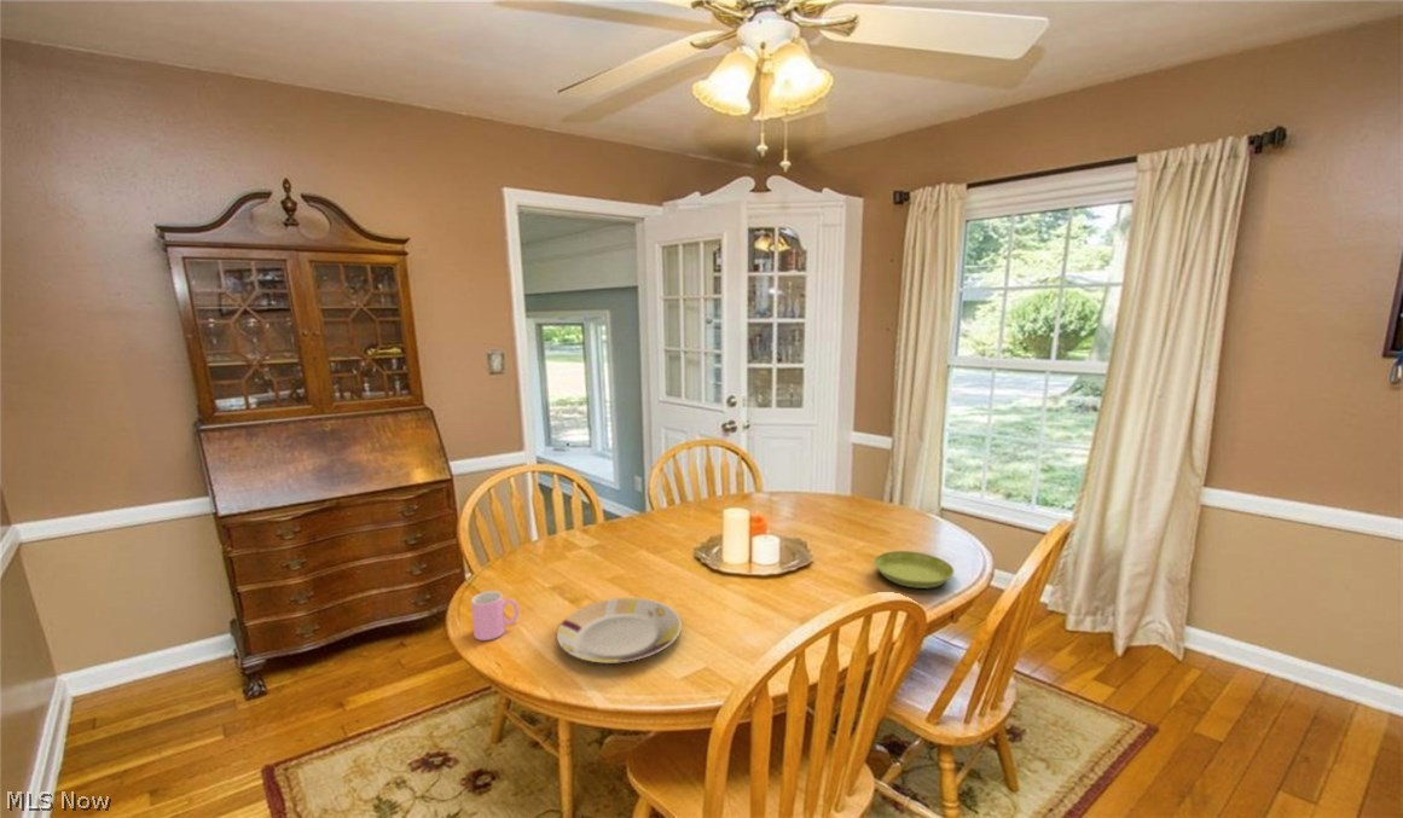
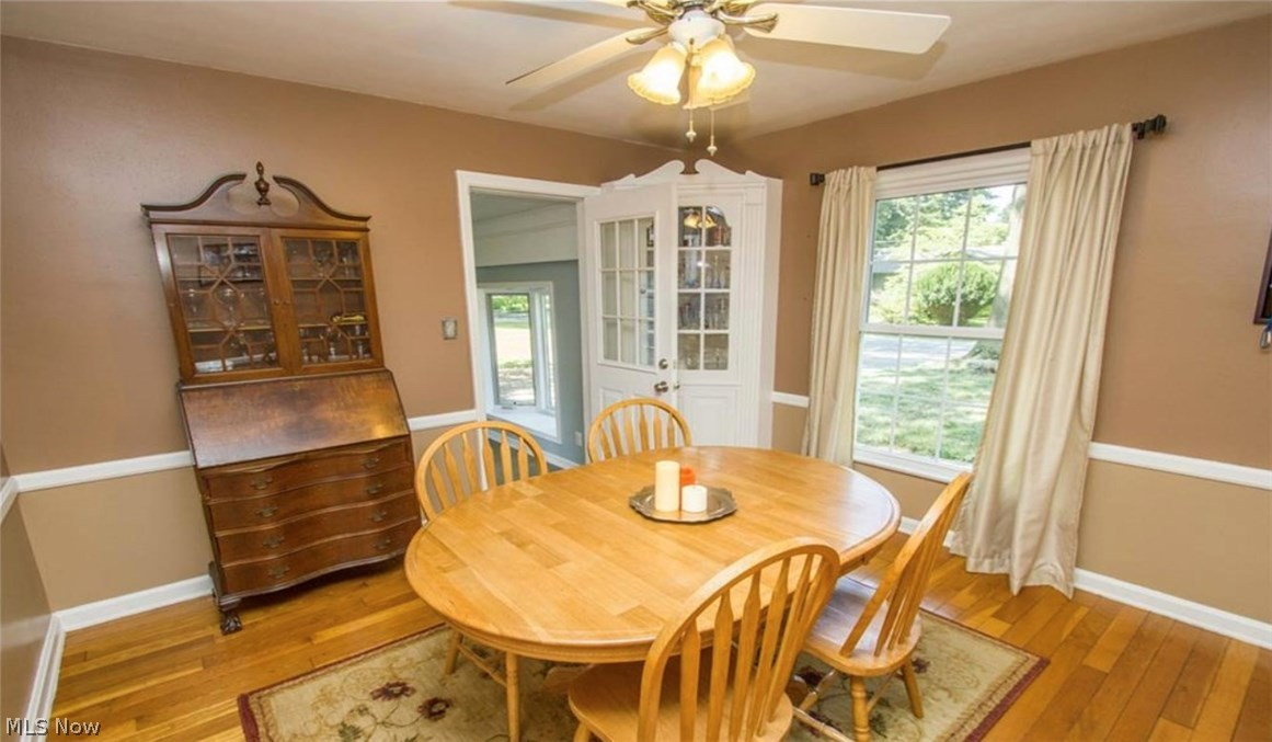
- cup (495, 614)
- saucer (912, 570)
- plate (620, 631)
